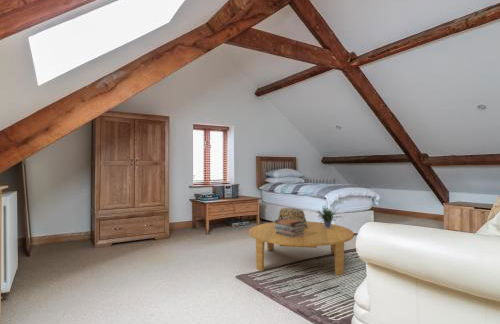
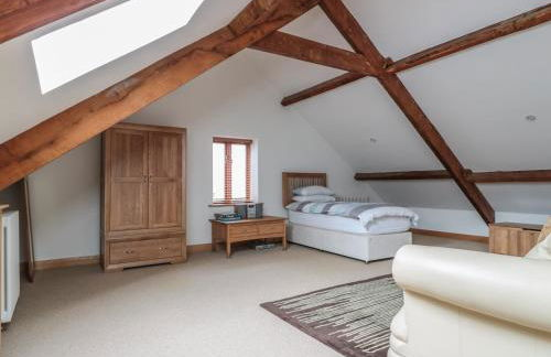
- decorative box (291, 217)
- coffee table (300, 245)
- potted plant (328, 213)
- book stack (289, 227)
